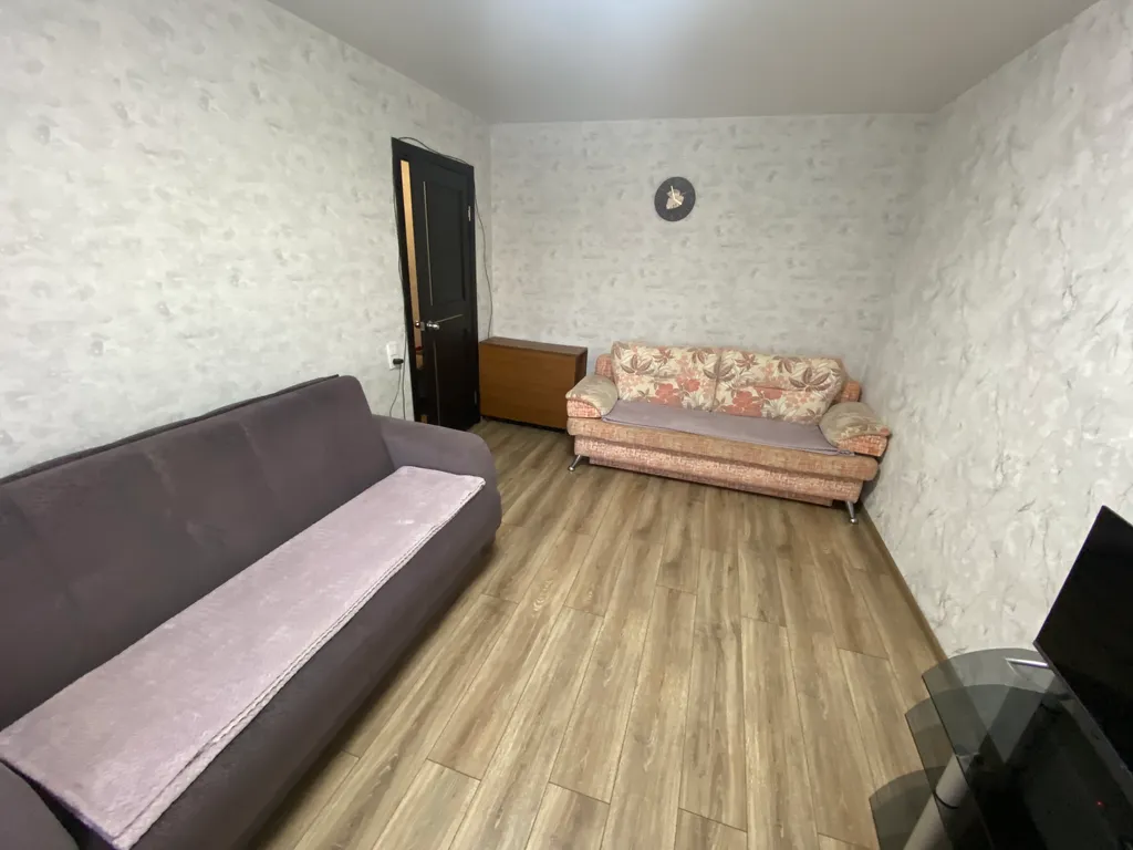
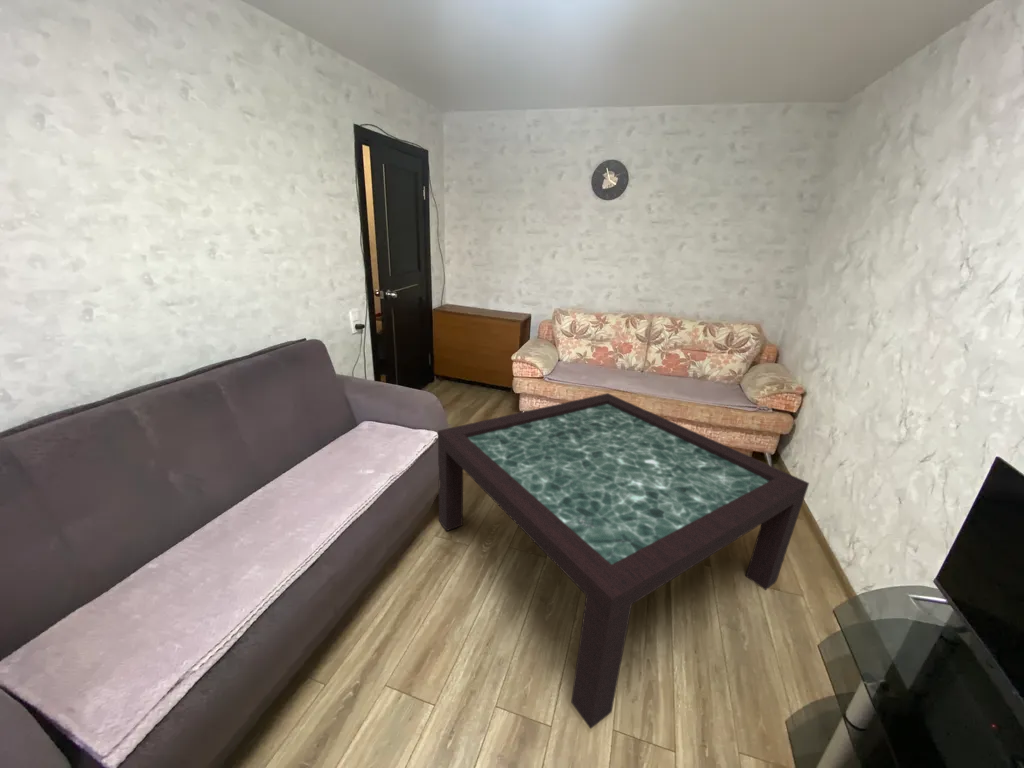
+ coffee table (602, 504)
